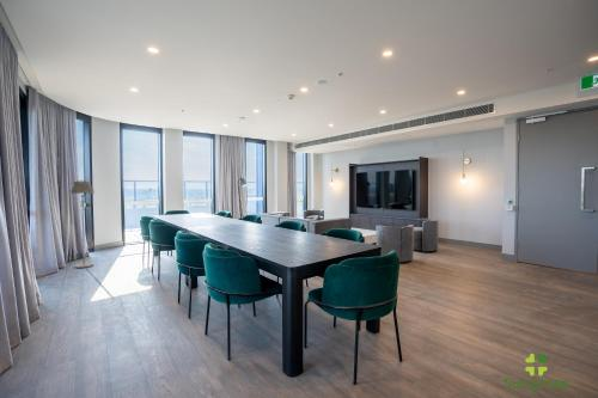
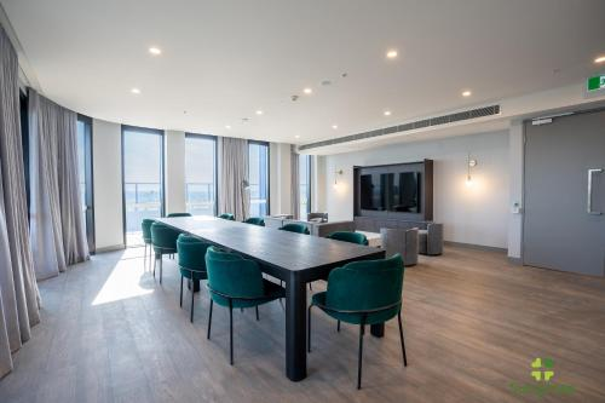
- floor lamp (83, 224)
